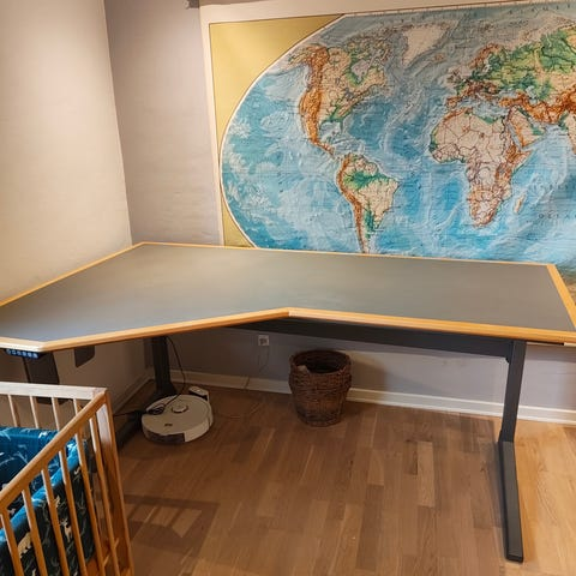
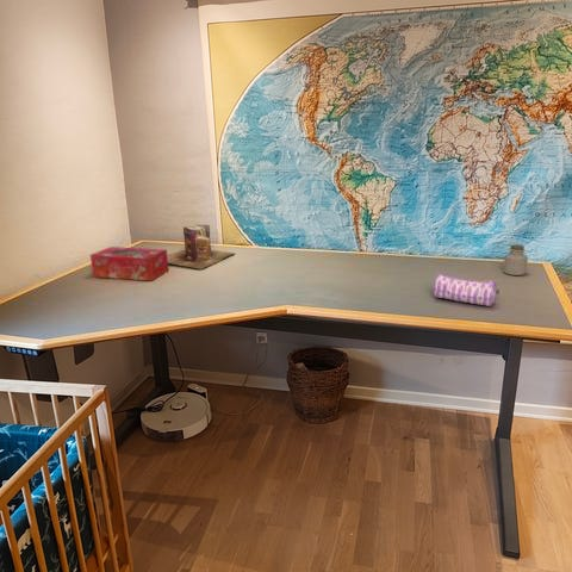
+ pencil case (465, 288)
+ jar (515, 259)
+ books (193, 242)
+ tissue box (130, 262)
